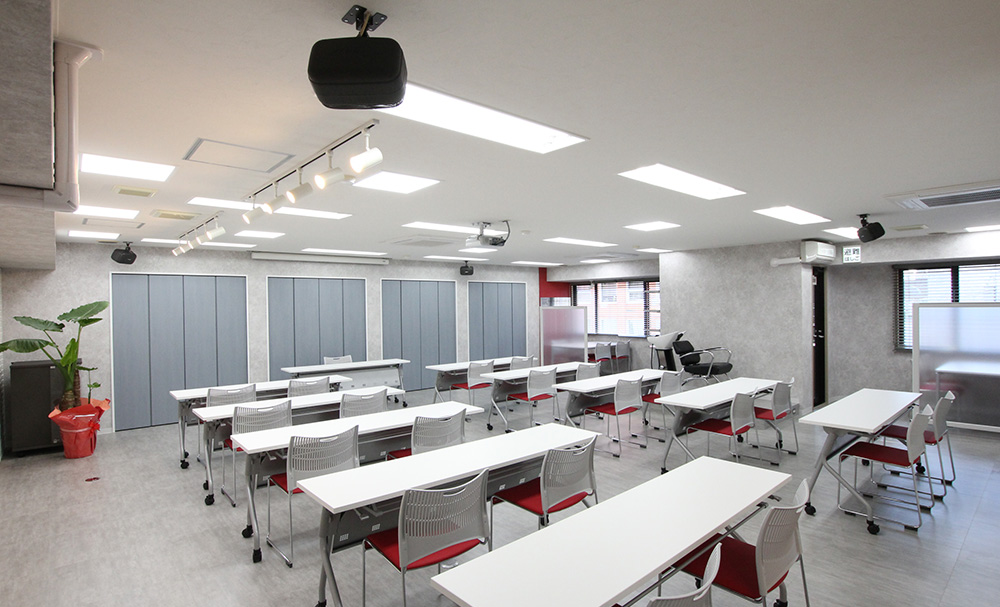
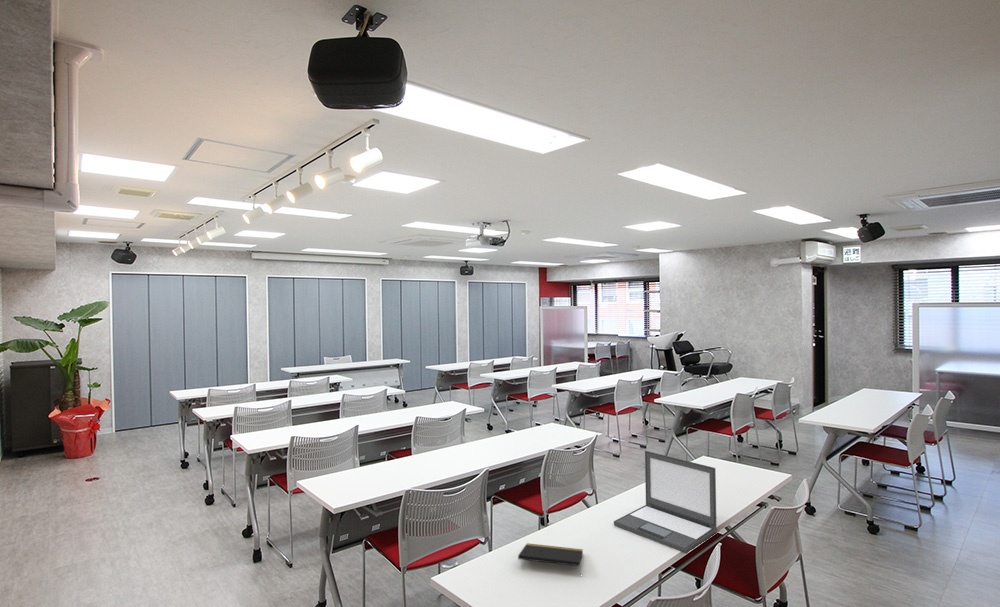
+ laptop (663, 496)
+ notepad (551, 554)
